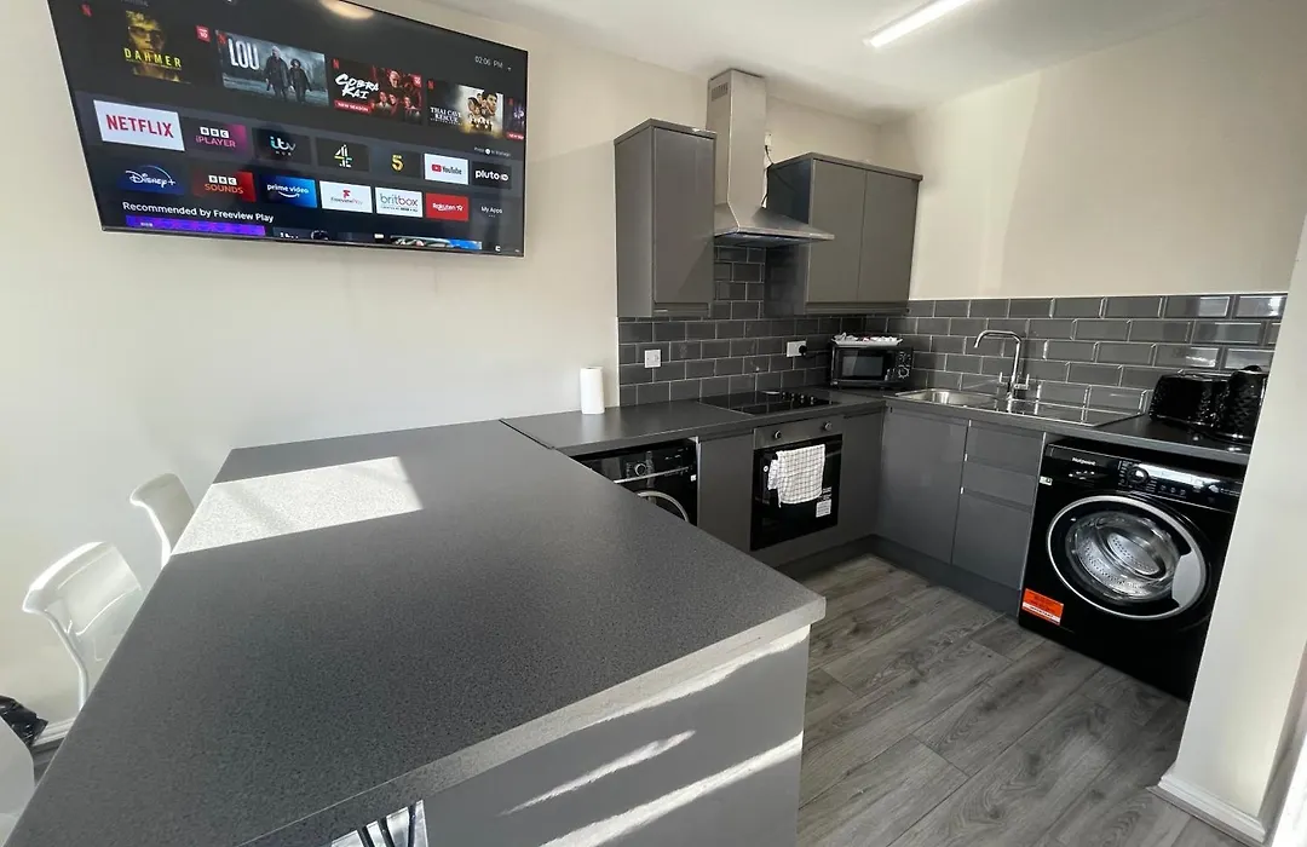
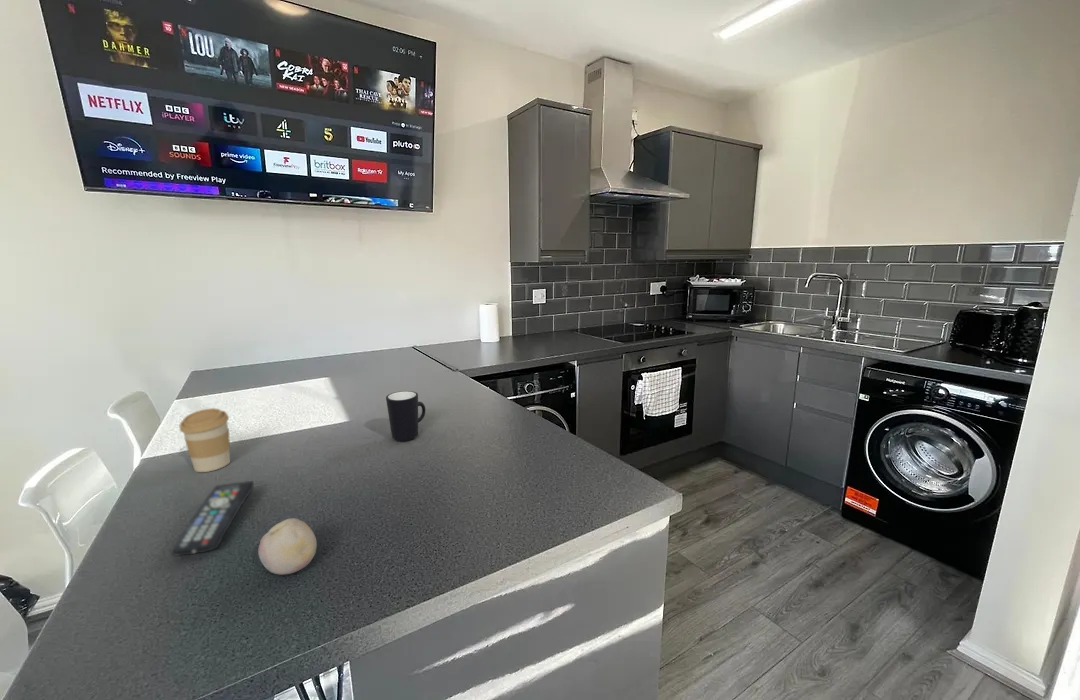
+ remote control (218, 512)
+ coffee cup (207, 439)
+ mug (407, 415)
+ fruit (287, 545)
